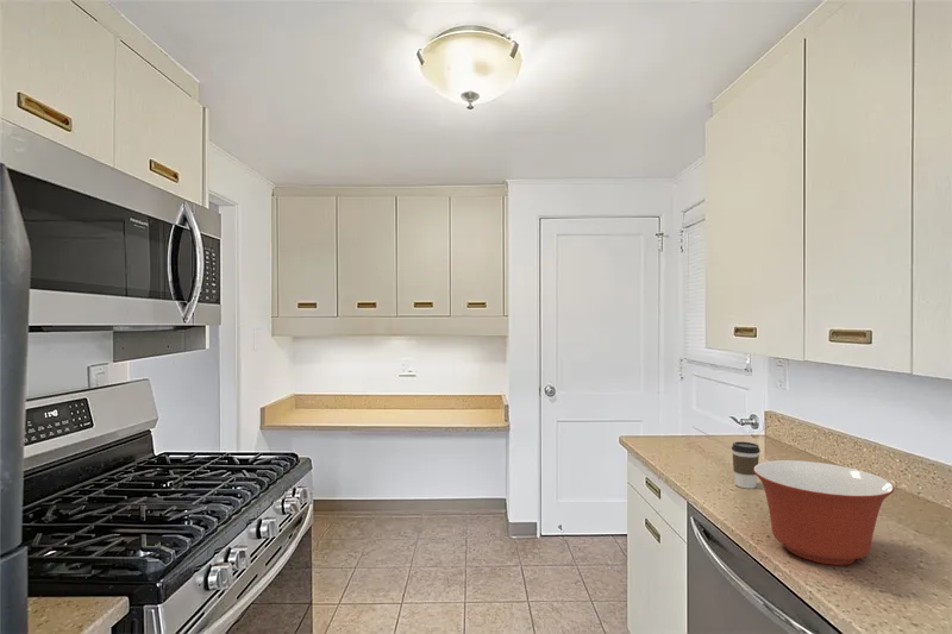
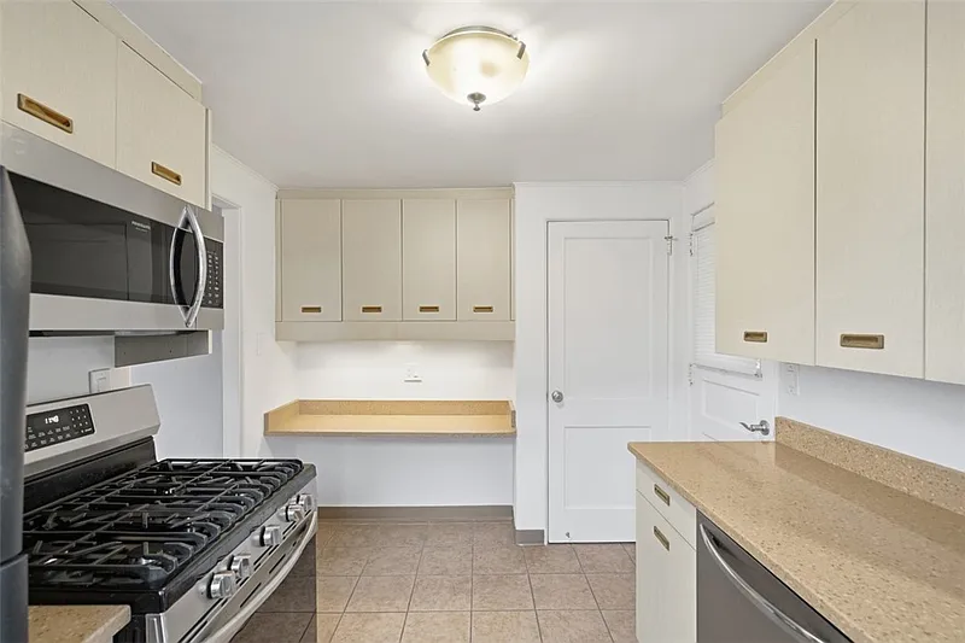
- mixing bowl (819, 513)
- coffee cup (745, 464)
